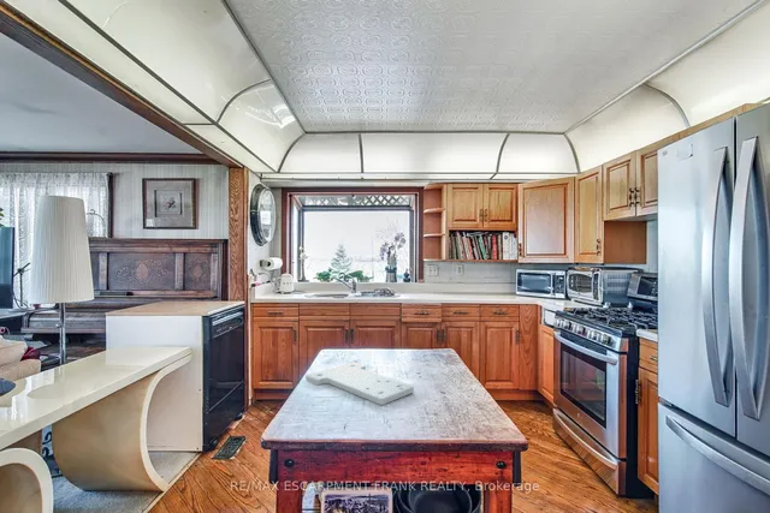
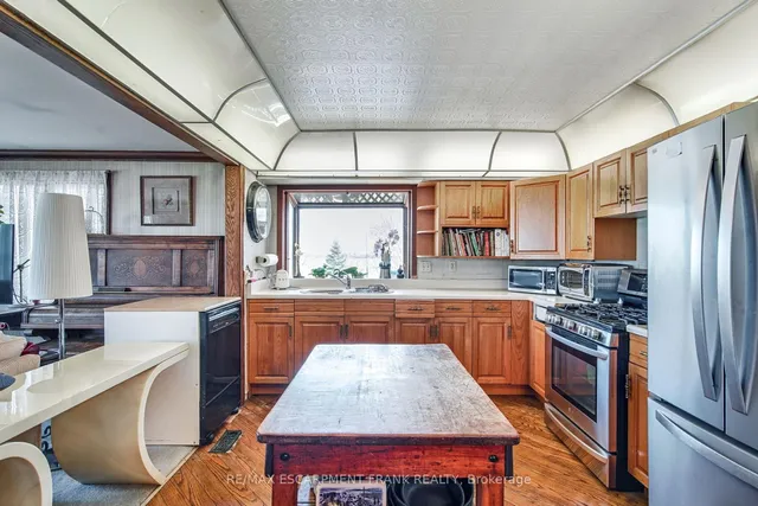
- cutting board (361, 381)
